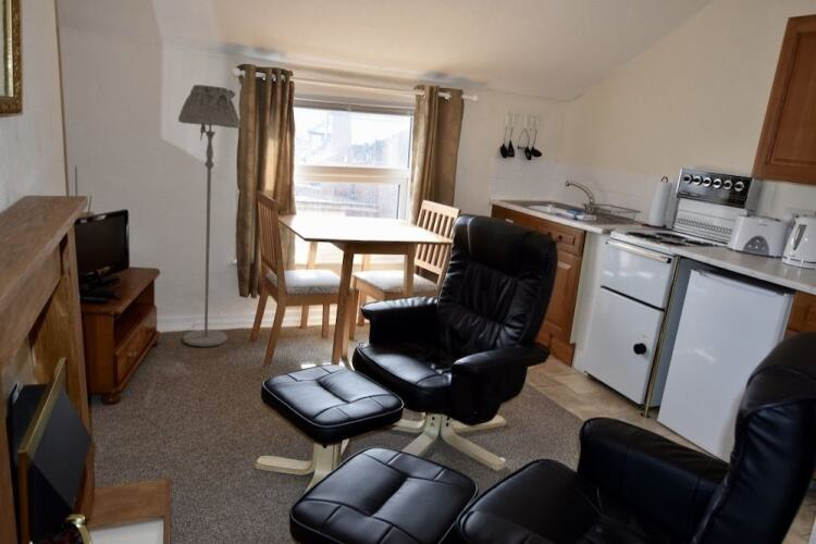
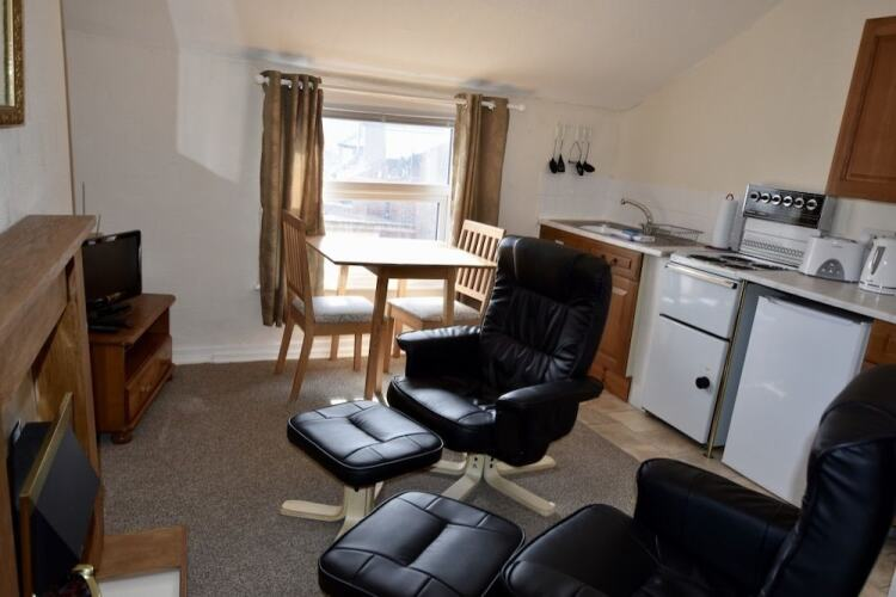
- floor lamp (208, 218)
